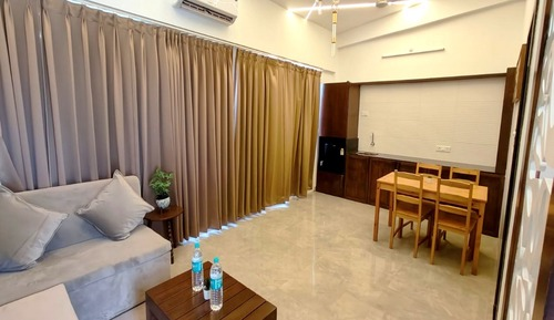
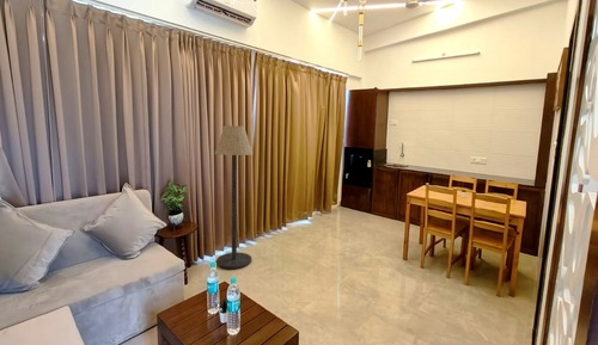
+ floor lamp (233, 195)
